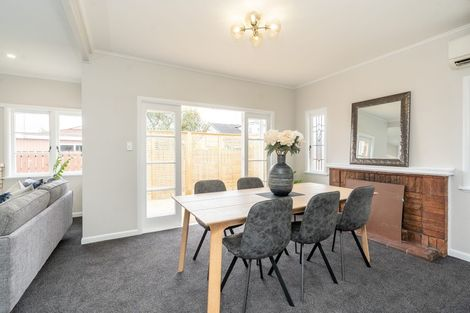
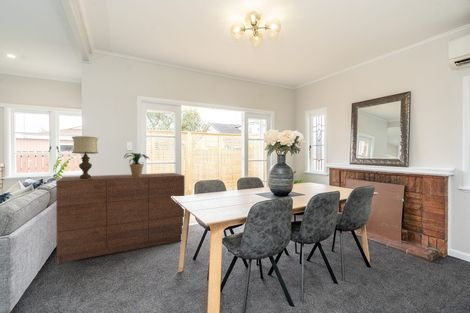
+ potted plant (136, 164)
+ table lamp (85, 157)
+ dresser (126, 210)
